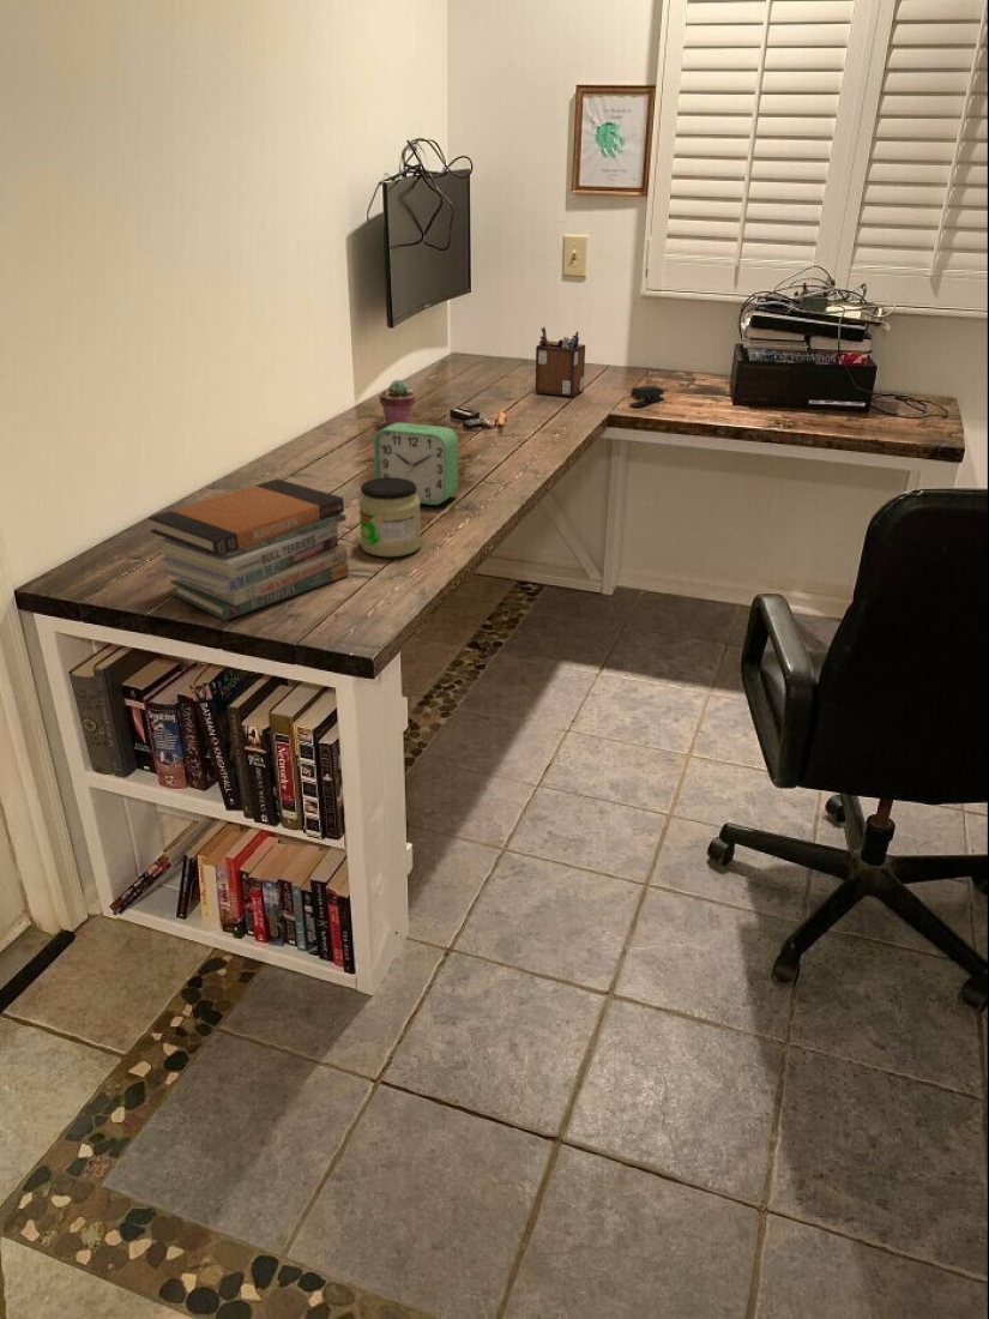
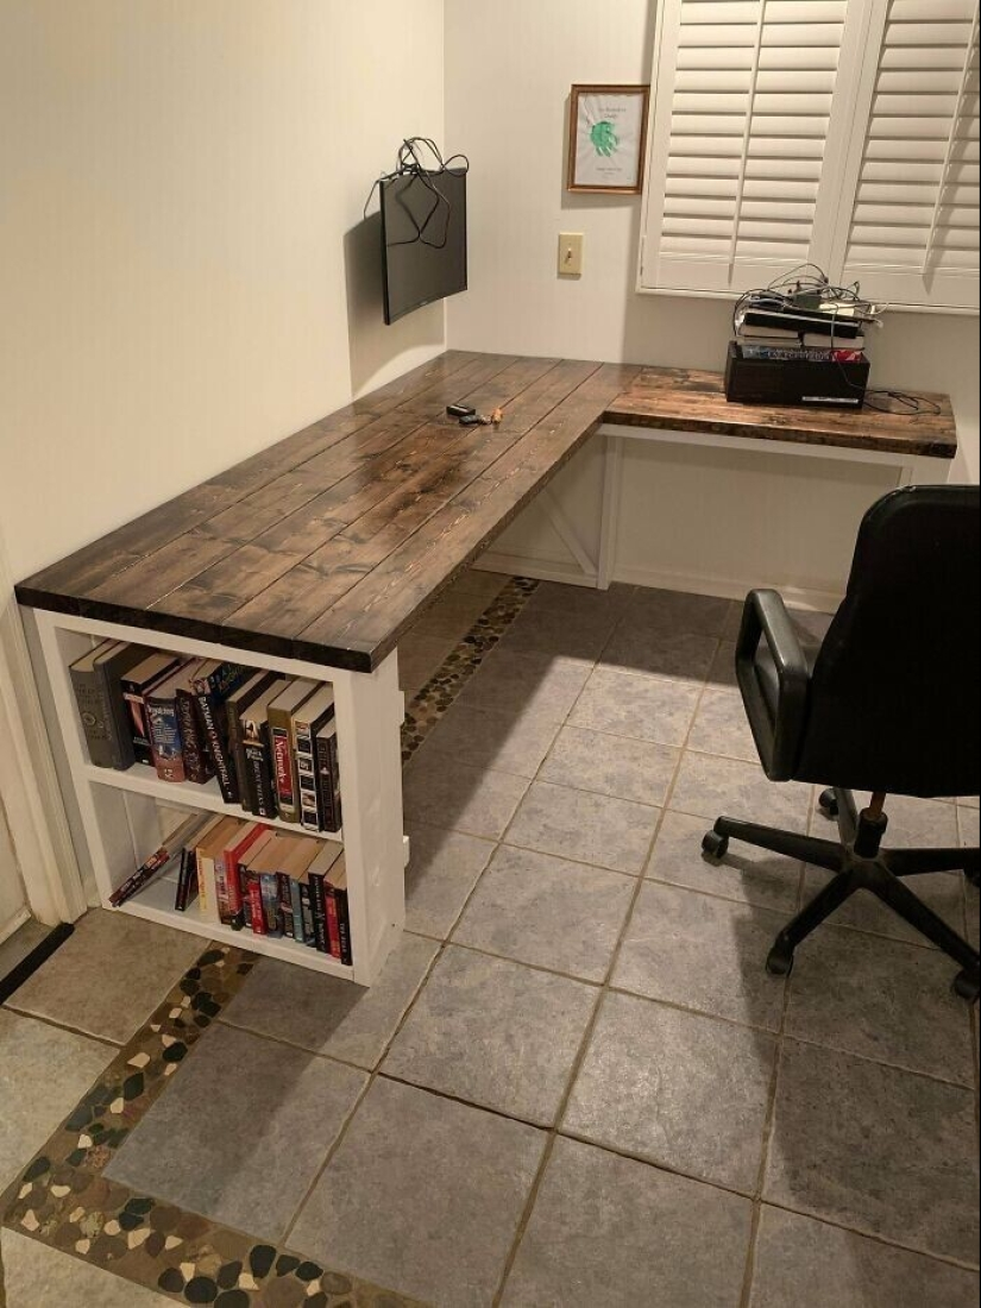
- book stack (253, 547)
- jar (390, 516)
- stapler (647, 393)
- potted succulent (397, 403)
- alarm clock (416, 463)
- desk organizer (560, 360)
